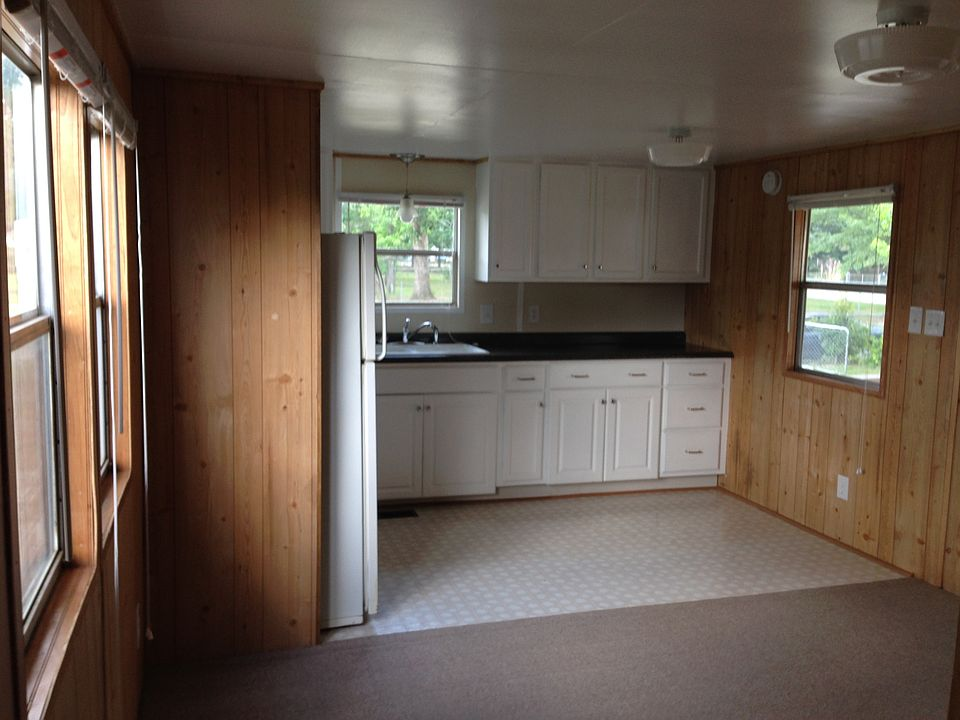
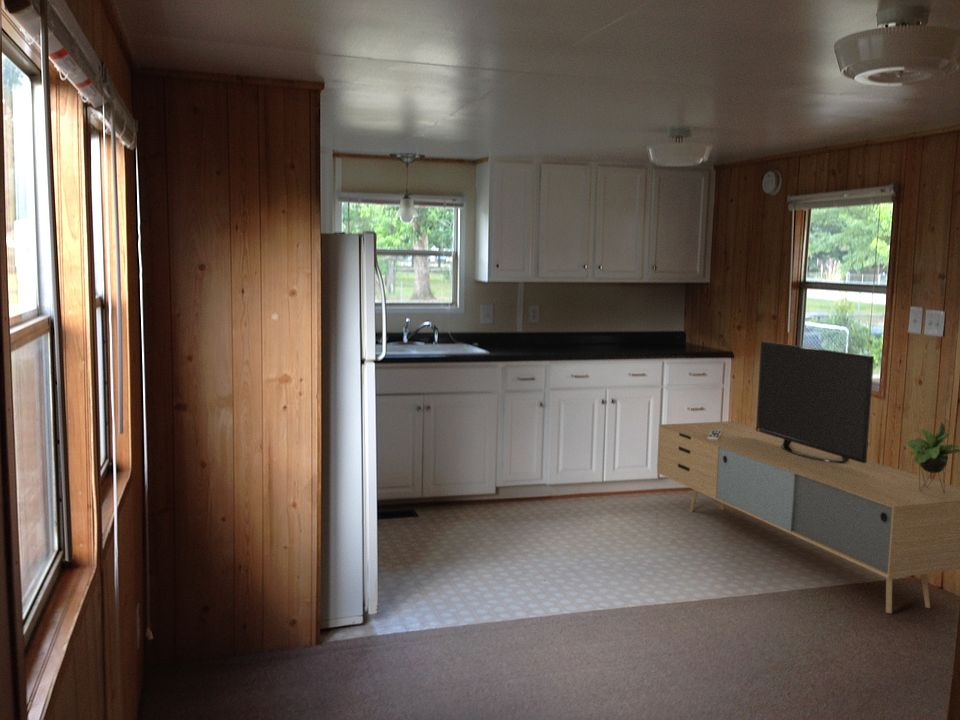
+ media console (799, 451)
